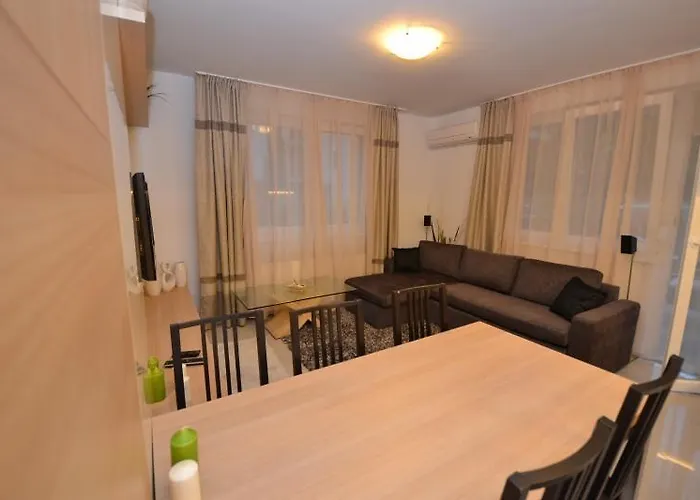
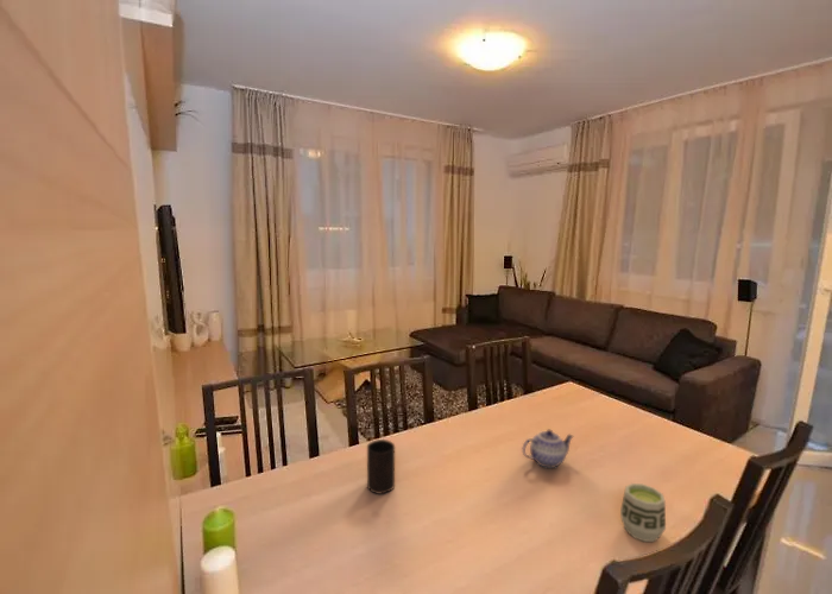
+ cup (380, 466)
+ cup (642, 512)
+ teapot (548, 446)
